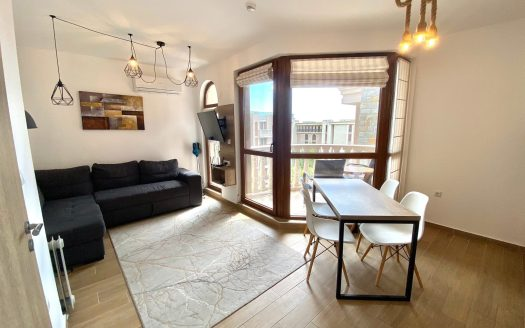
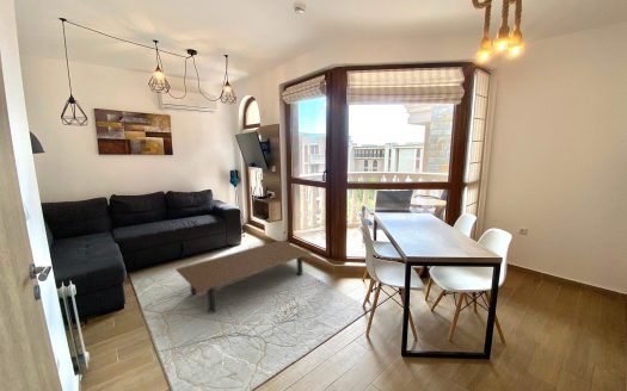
+ coffee table (250, 271)
